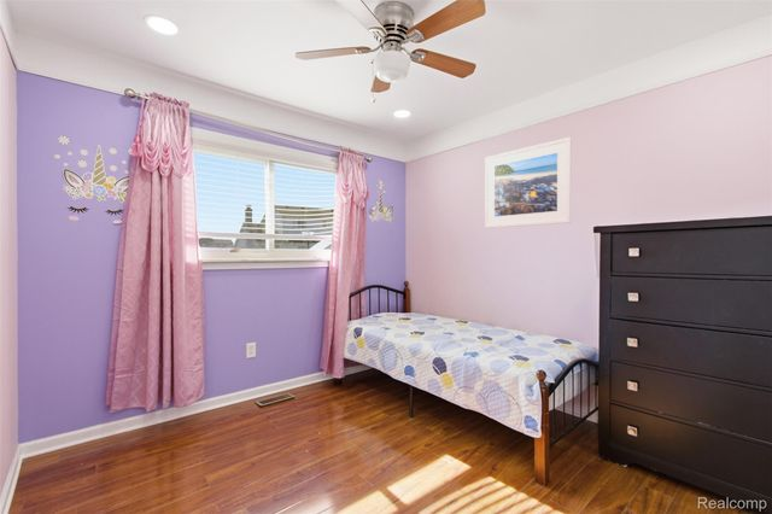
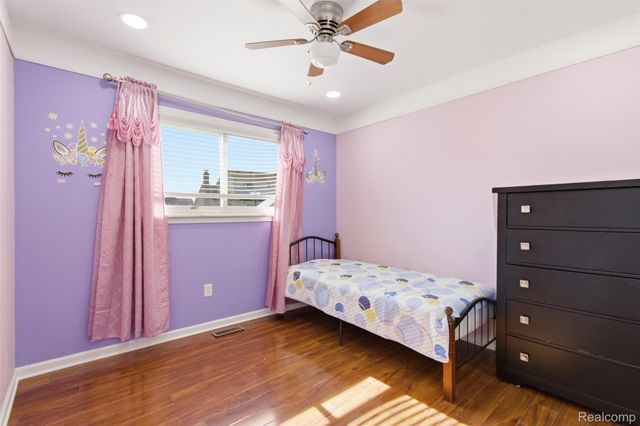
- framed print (524, 187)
